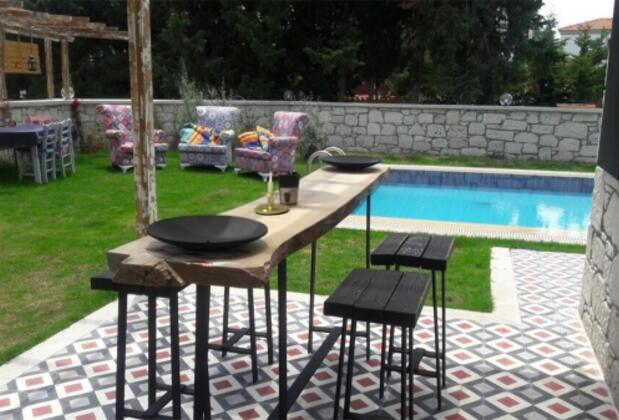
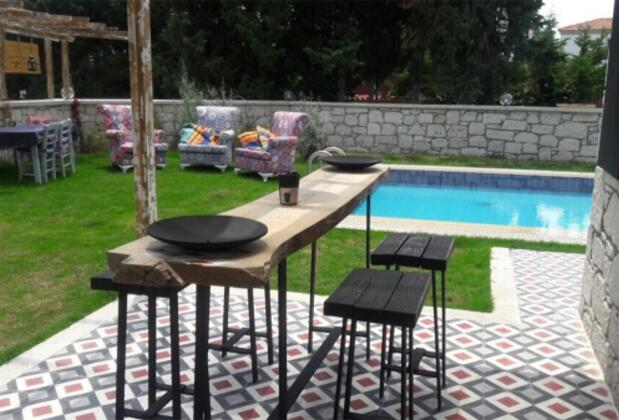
- candle holder (271, 190)
